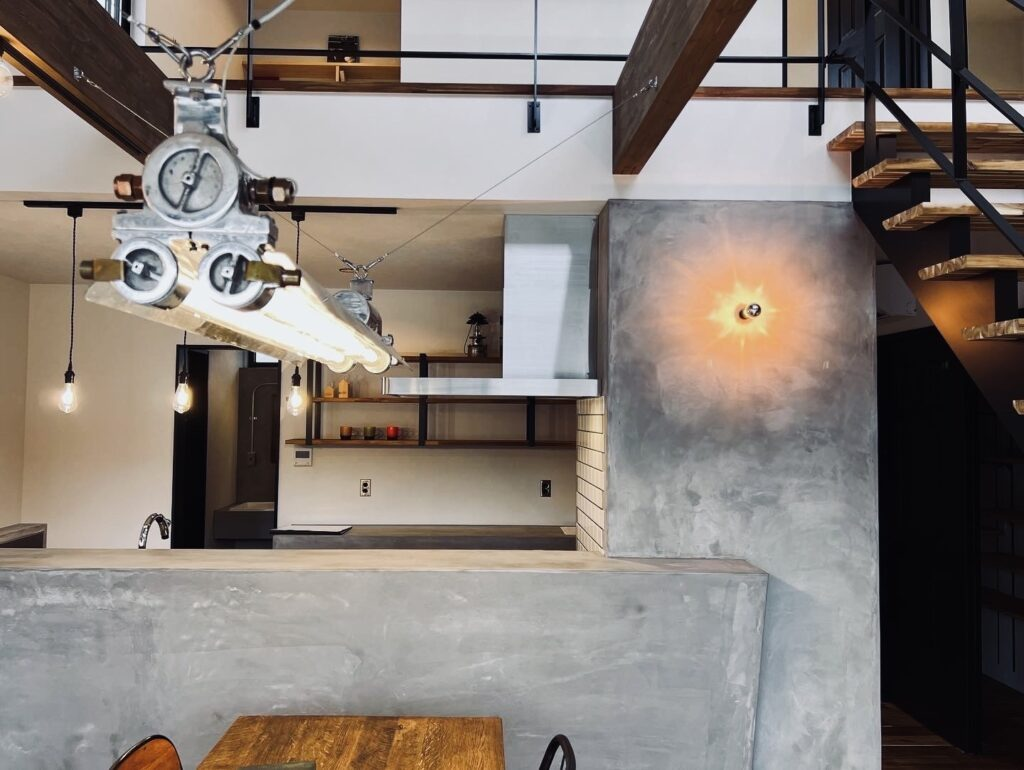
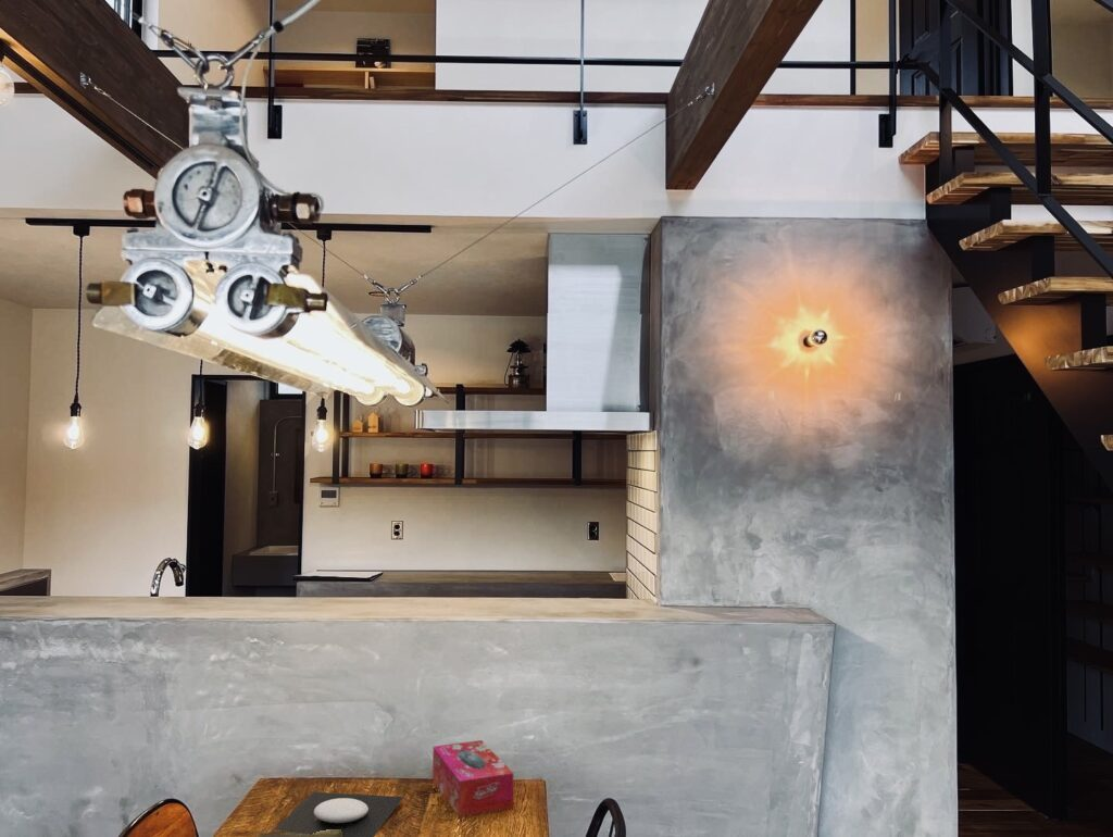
+ plate (338, 809)
+ tissue box (471, 776)
